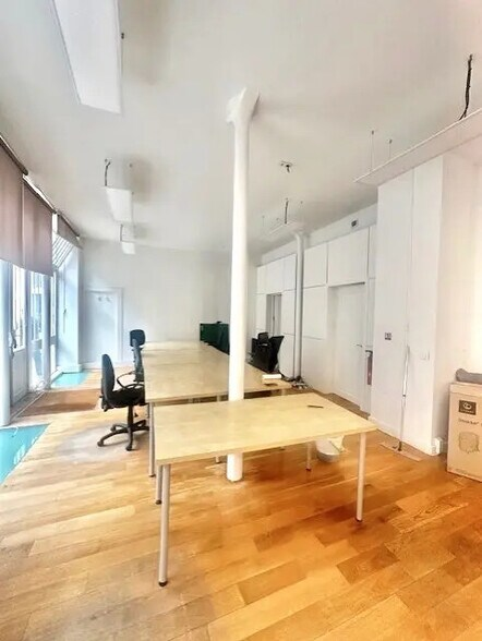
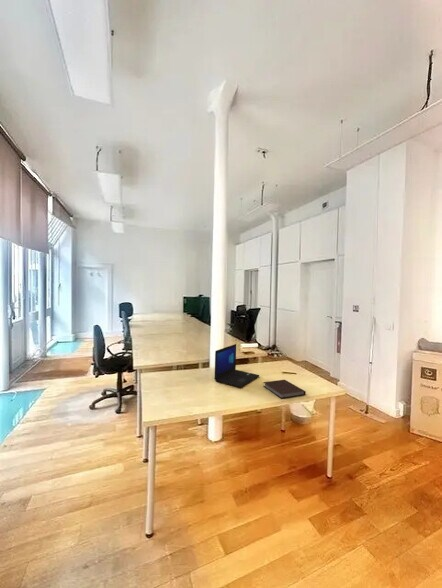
+ laptop (235, 363)
+ notebook (283, 388)
